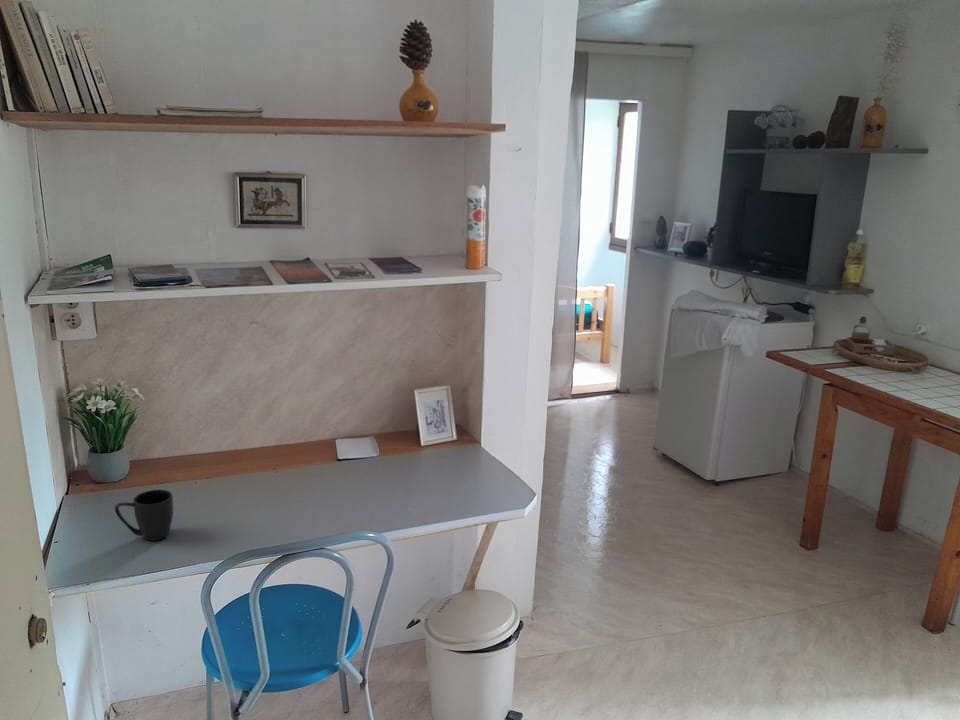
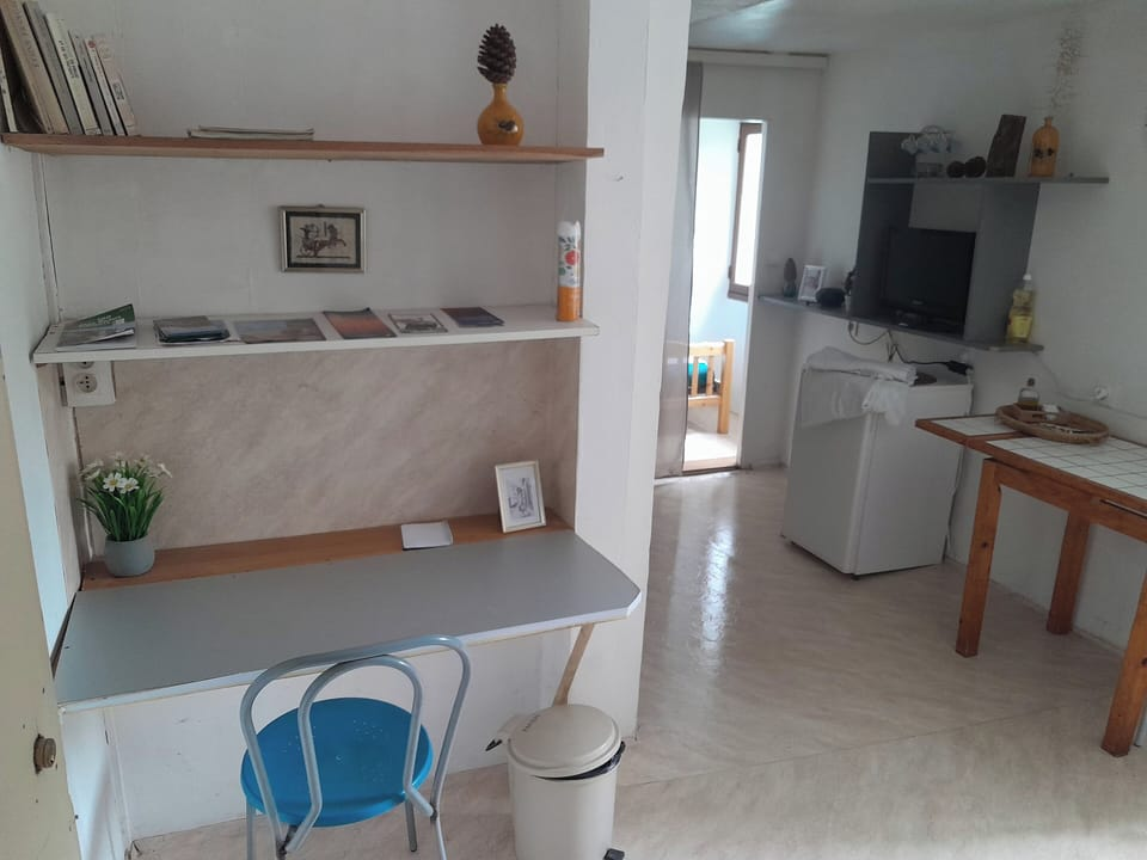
- mug (145, 517)
